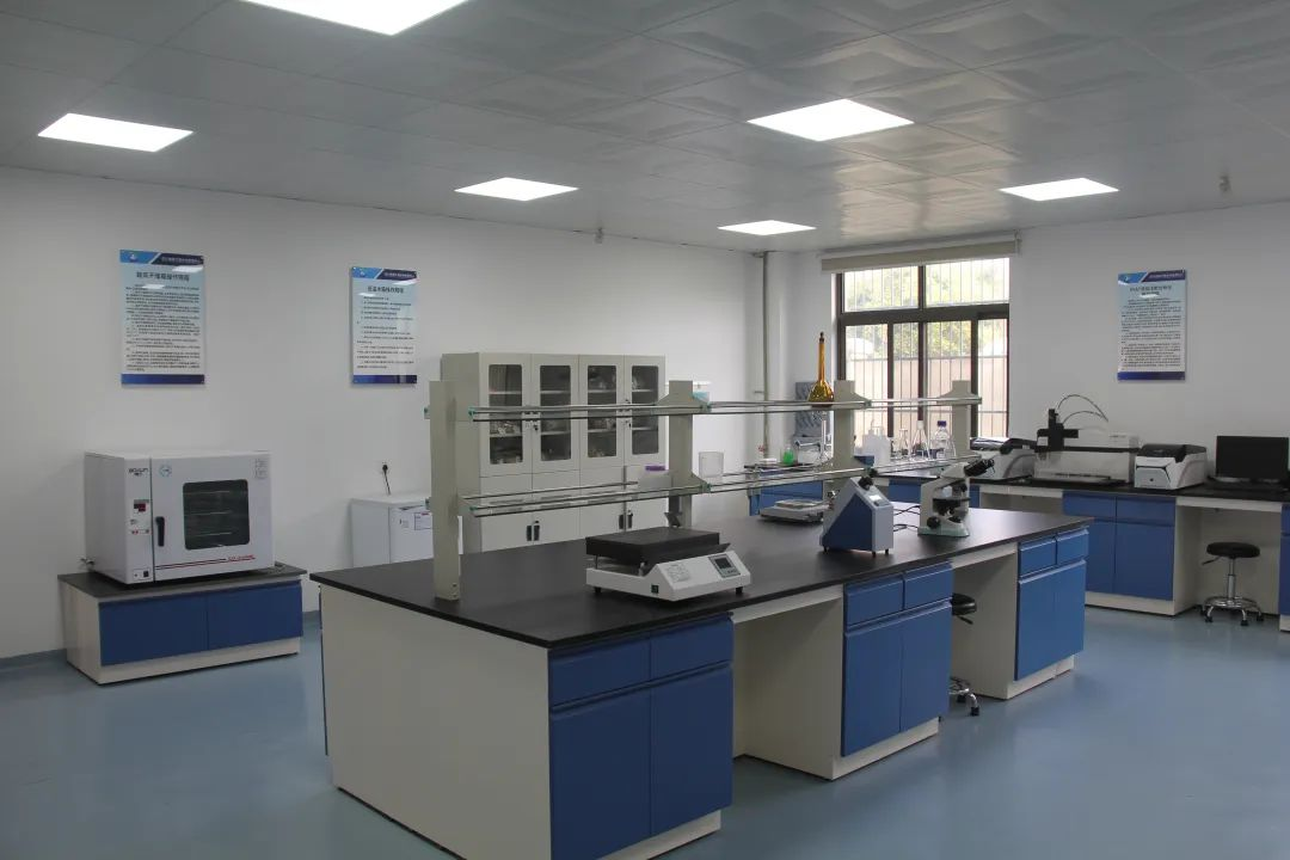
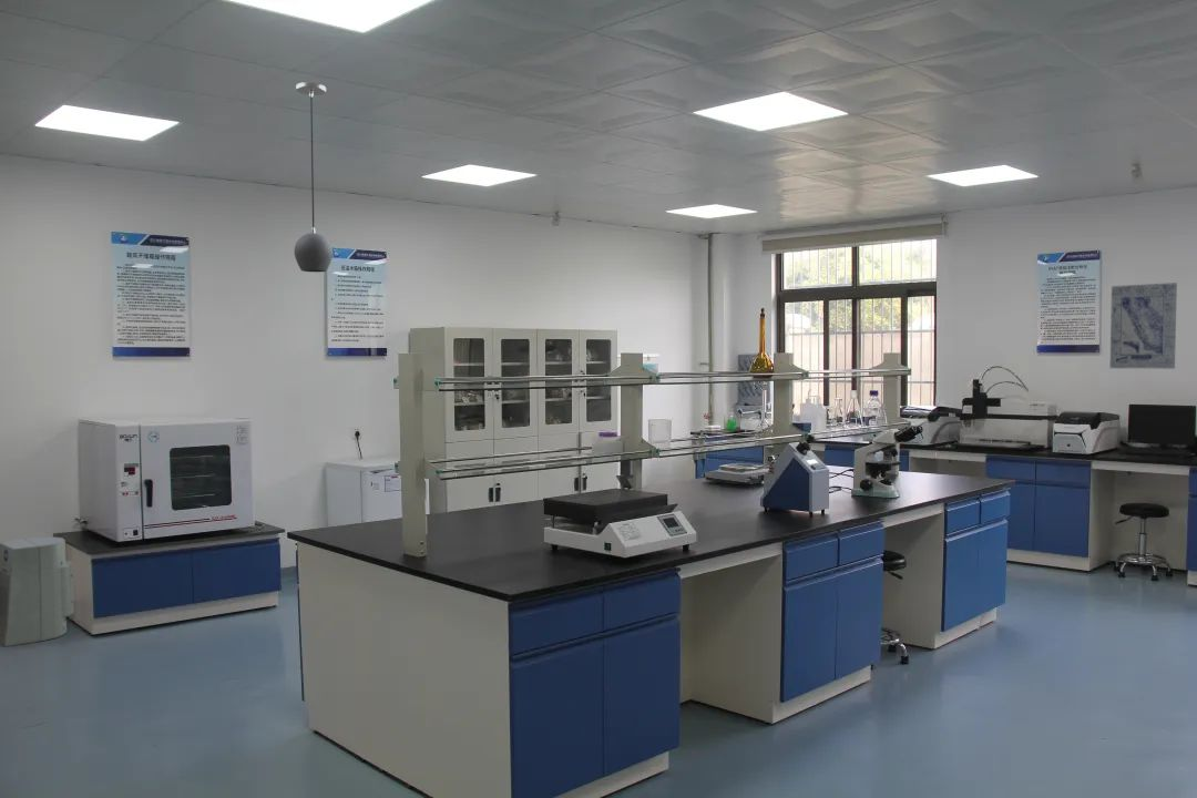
+ fan (34, 587)
+ light fixture (311, 178)
+ wall art (1142, 326)
